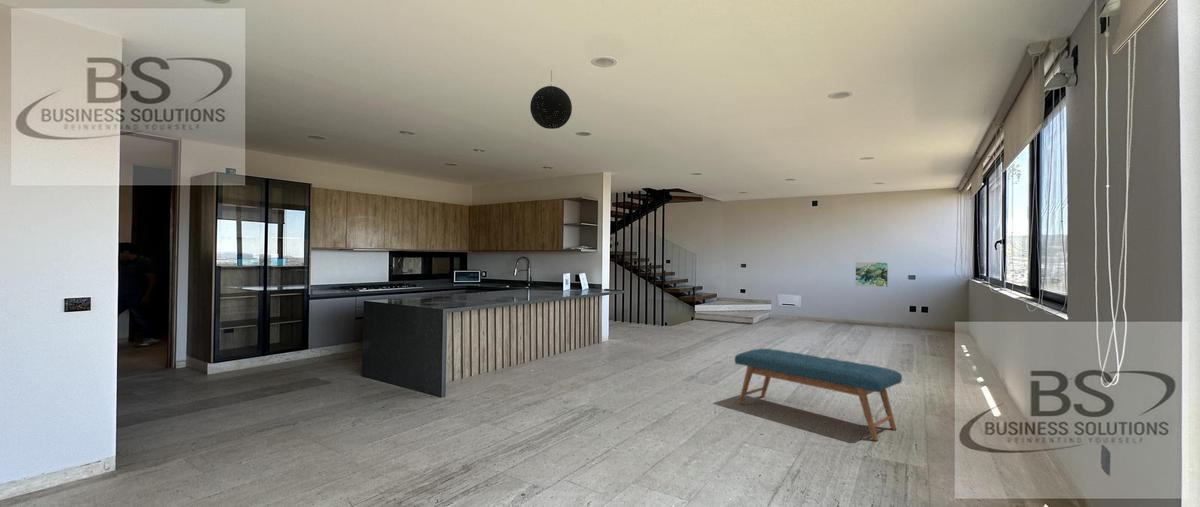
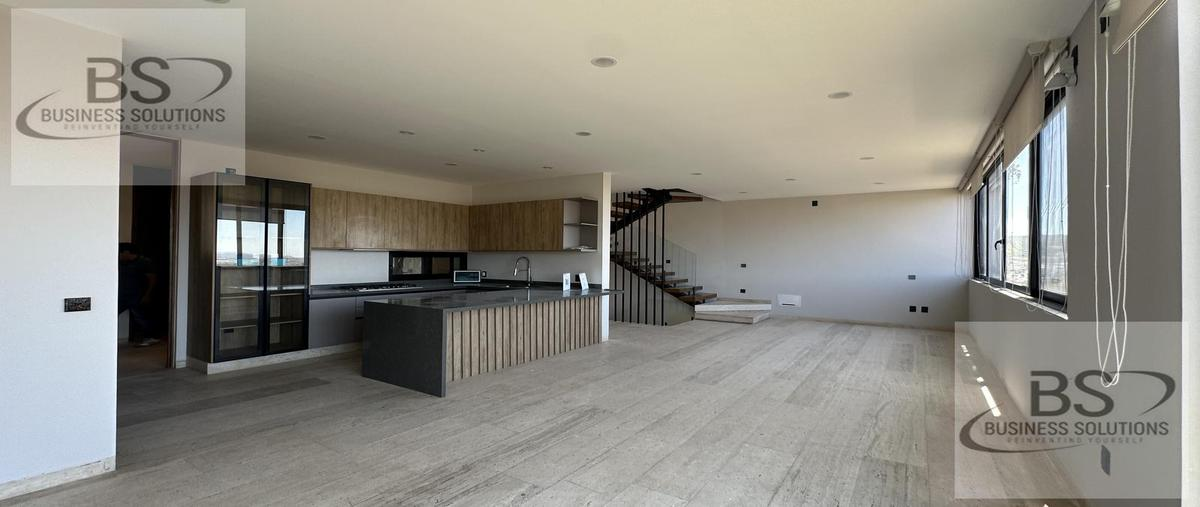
- pendant light (551, 98)
- bench (811, 385)
- wall art (871, 274)
